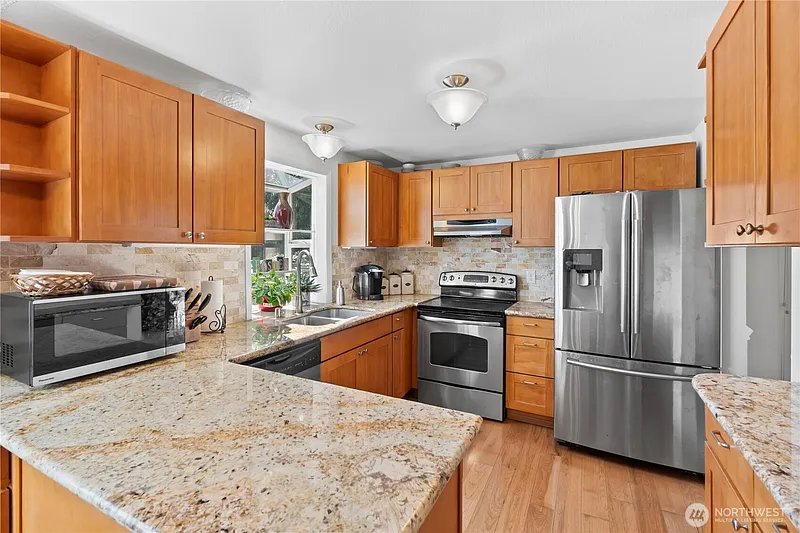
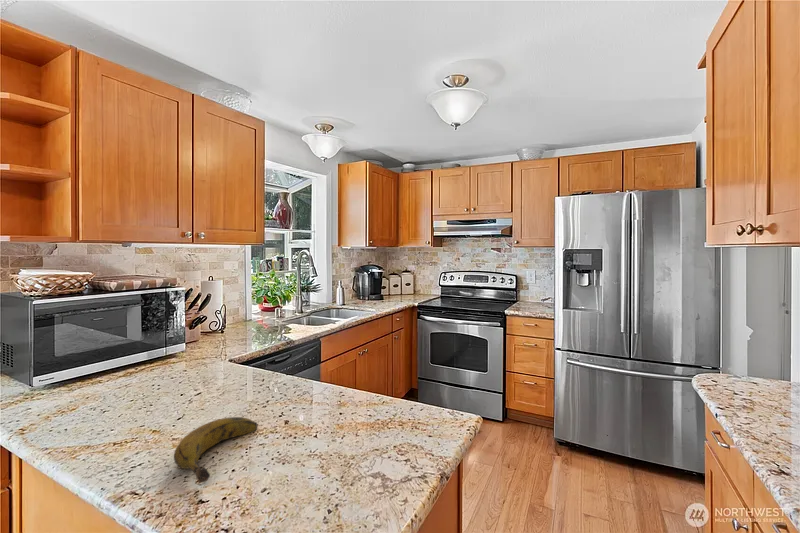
+ banana (225, 439)
